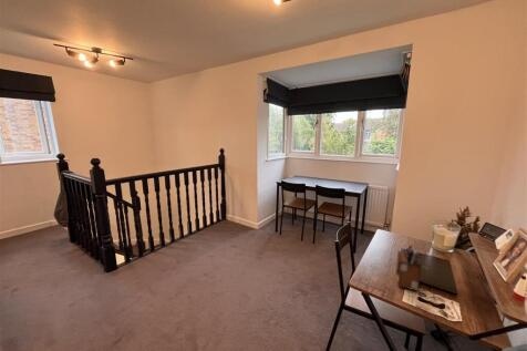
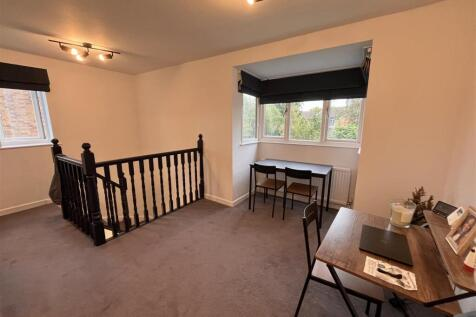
- desk organizer (407, 265)
